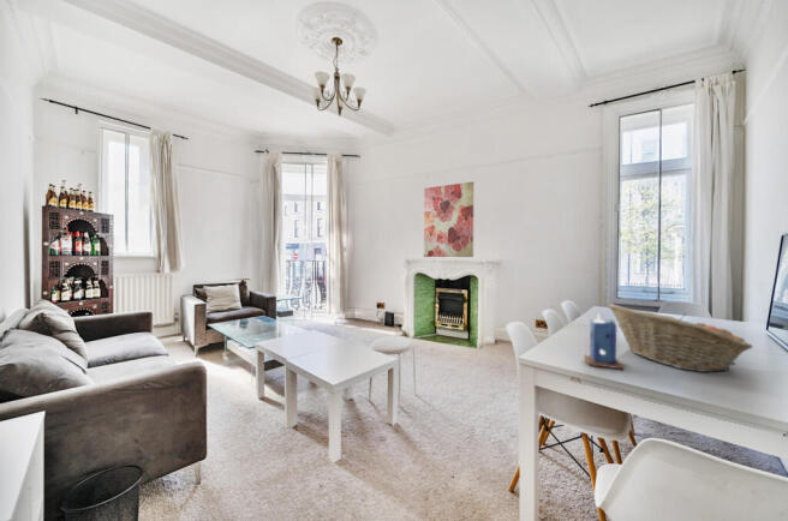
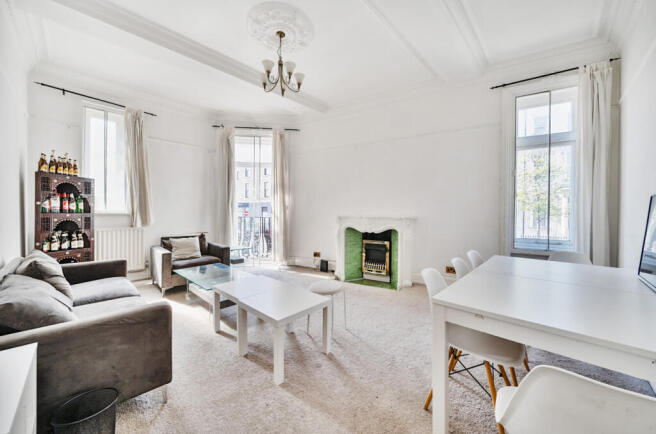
- candle (603, 339)
- fruit basket (669, 333)
- wall art (447, 221)
